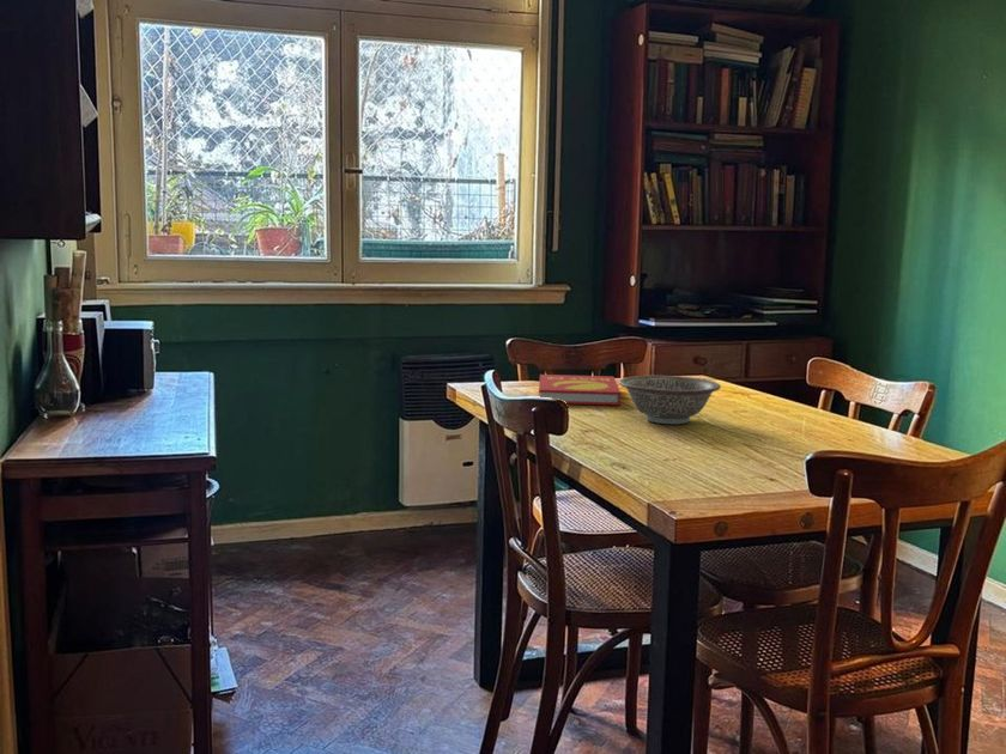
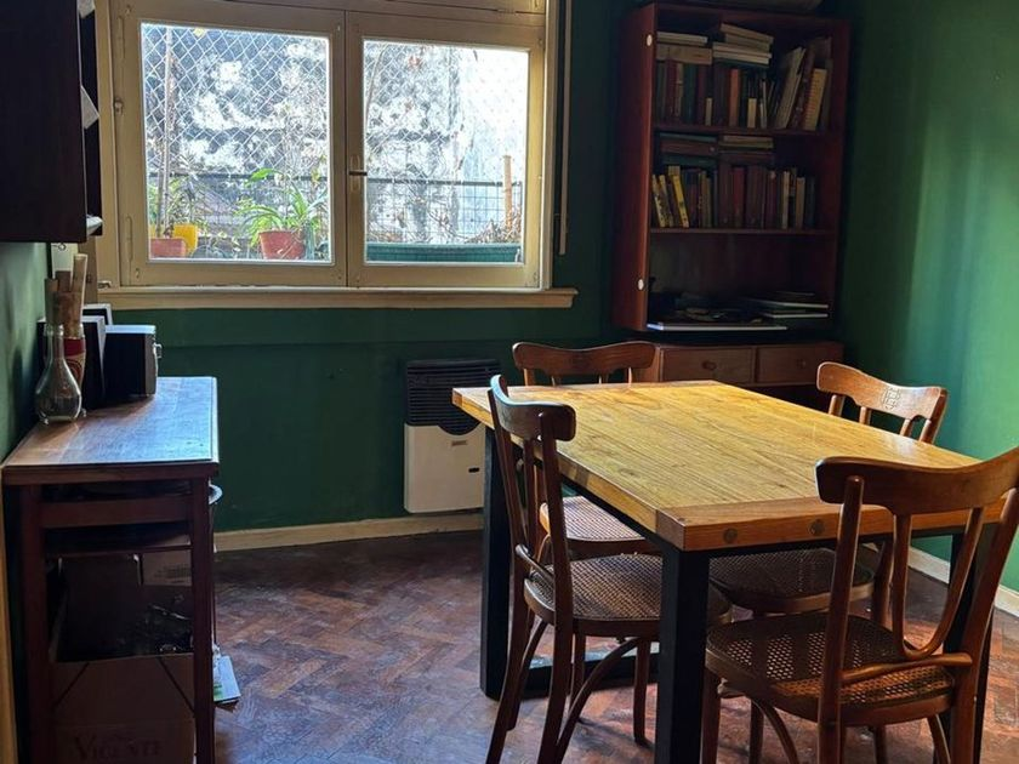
- book (577, 389)
- decorative bowl (668, 401)
